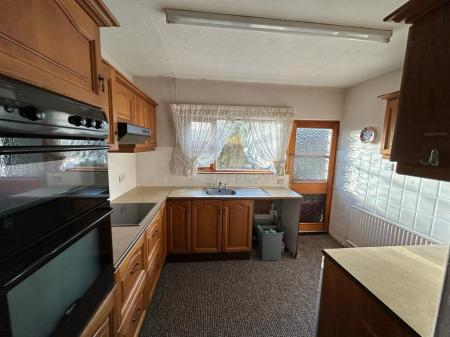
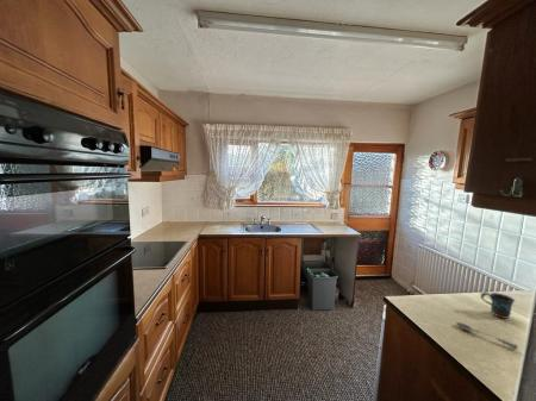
+ mug (496, 303)
+ soupspoon (484, 333)
